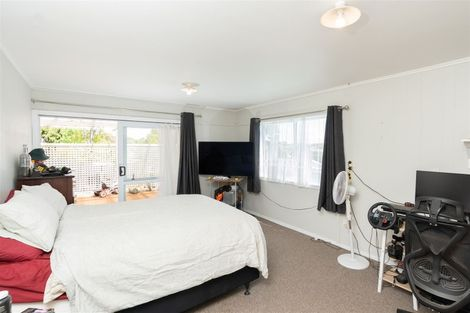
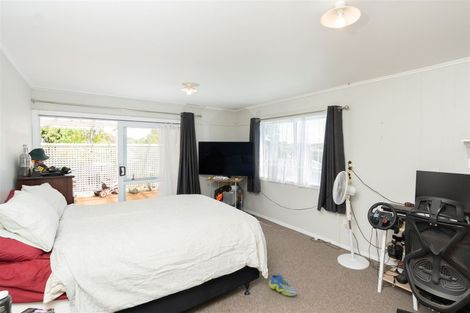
+ sneaker (282, 284)
